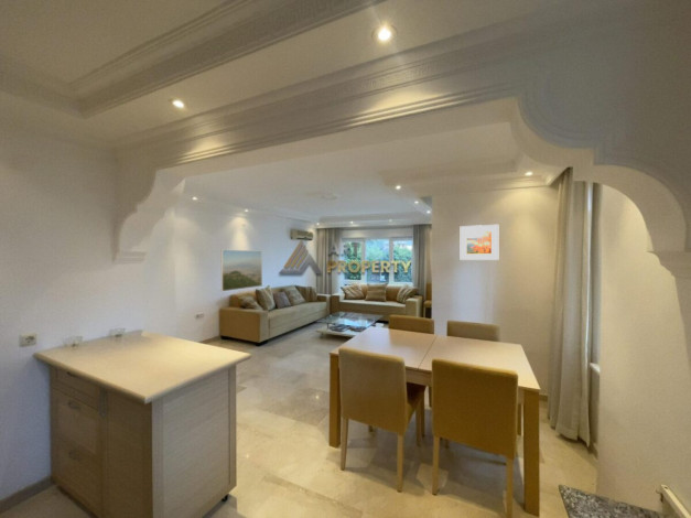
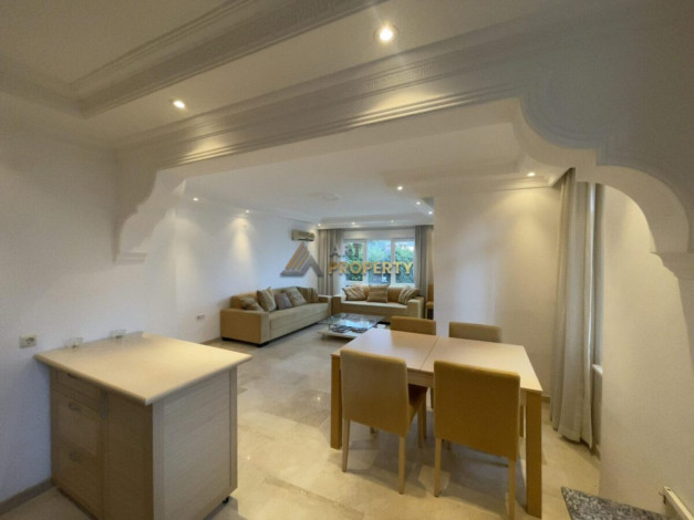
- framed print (478, 242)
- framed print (242, 269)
